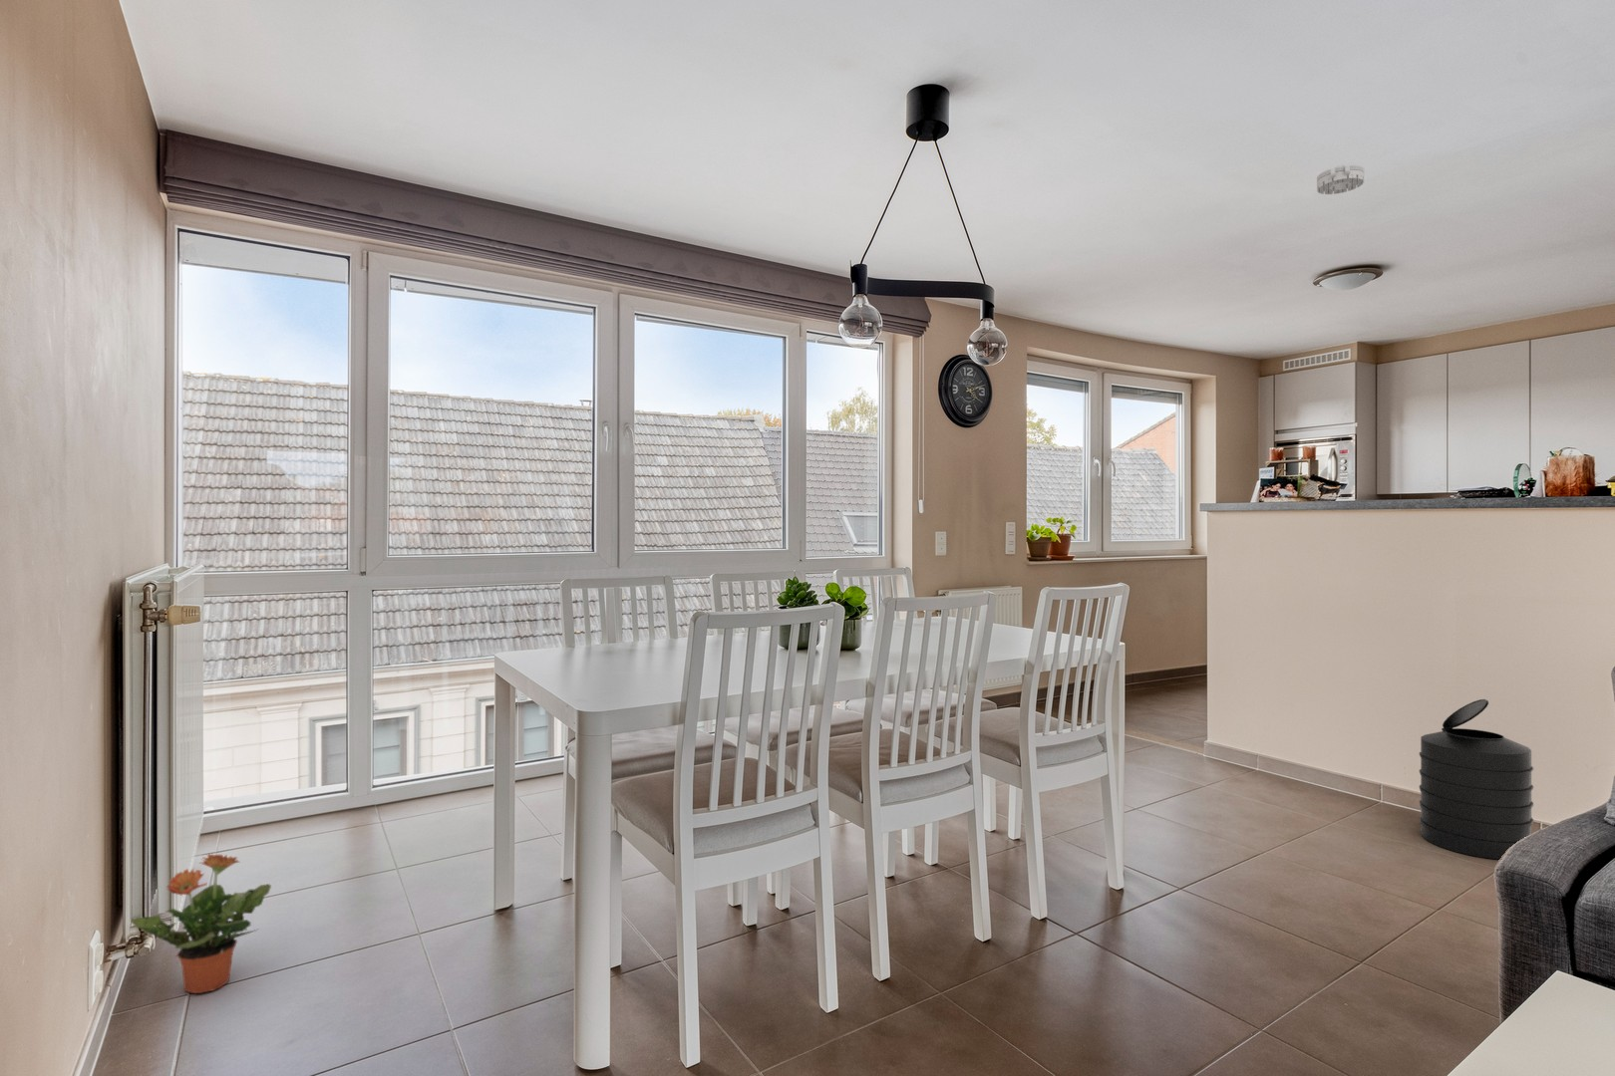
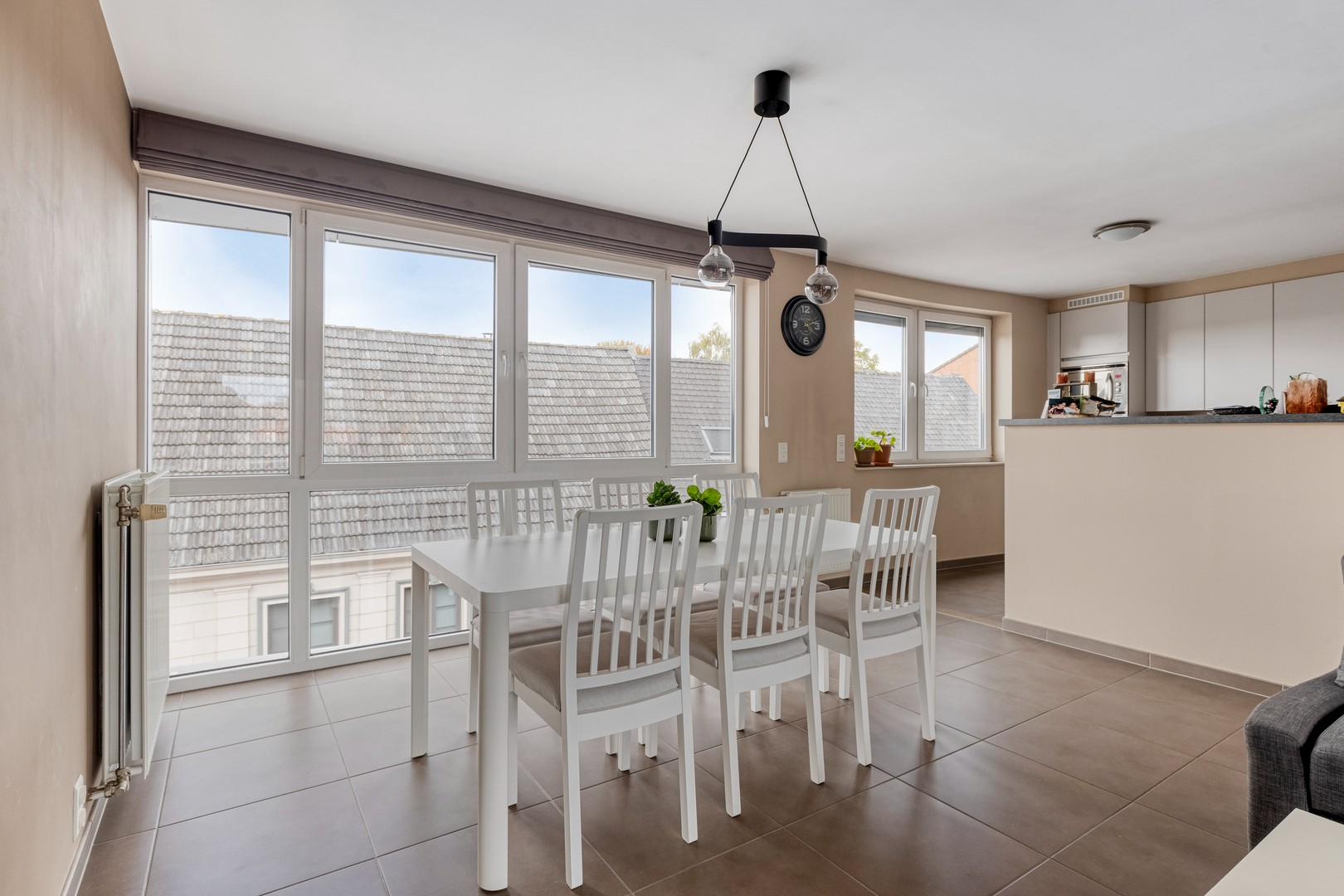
- trash can (1473, 770)
- potted plant (203, 922)
- smoke detector (1340, 179)
